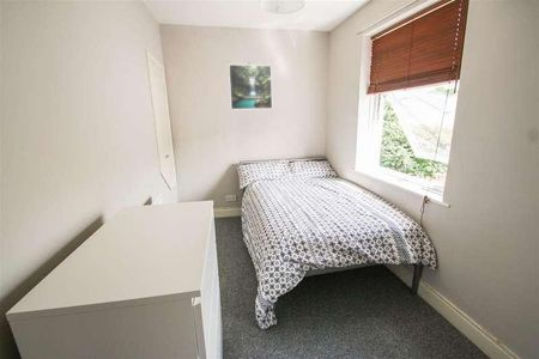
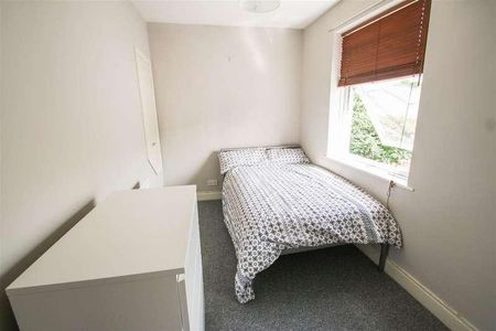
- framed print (250, 87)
